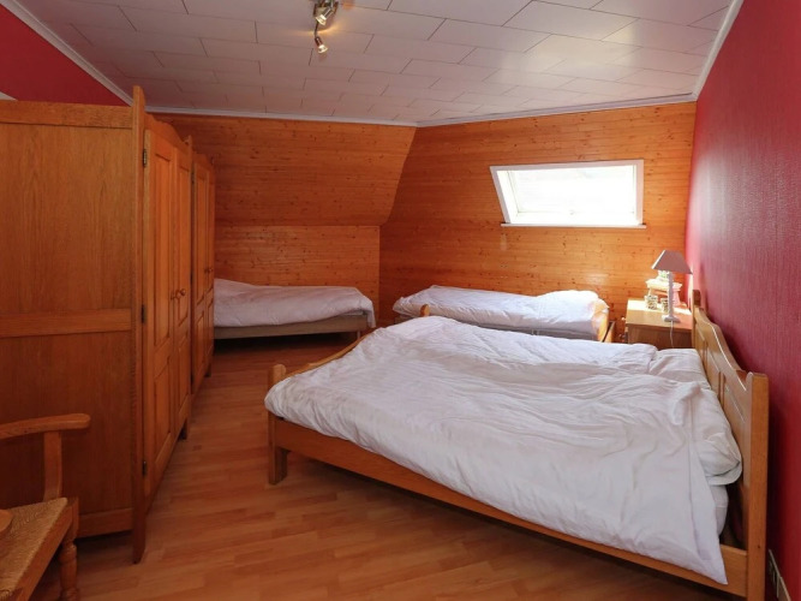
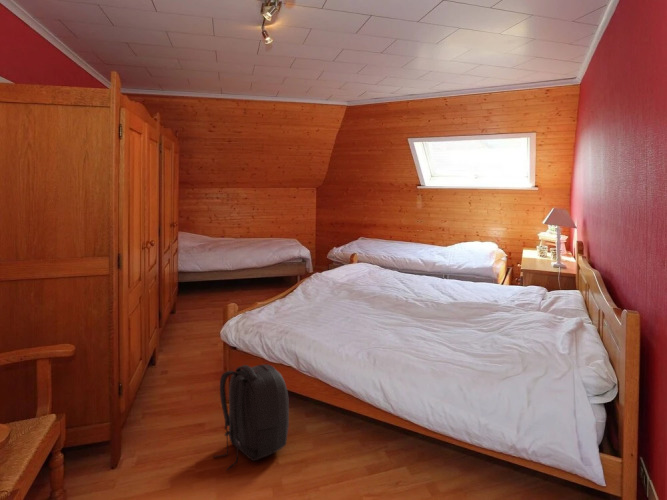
+ backpack (251, 408)
